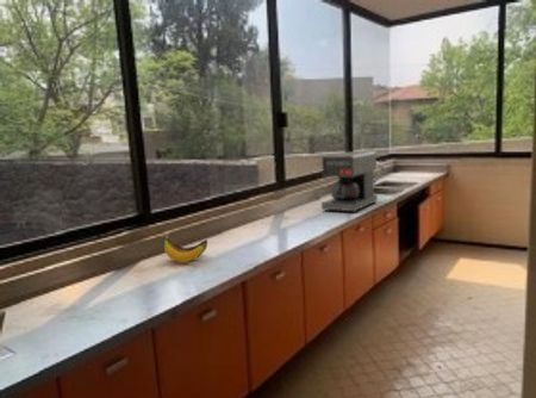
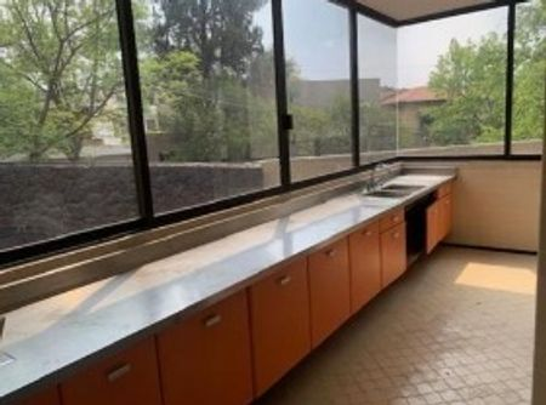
- coffee maker (350, 180)
- banana (186, 248)
